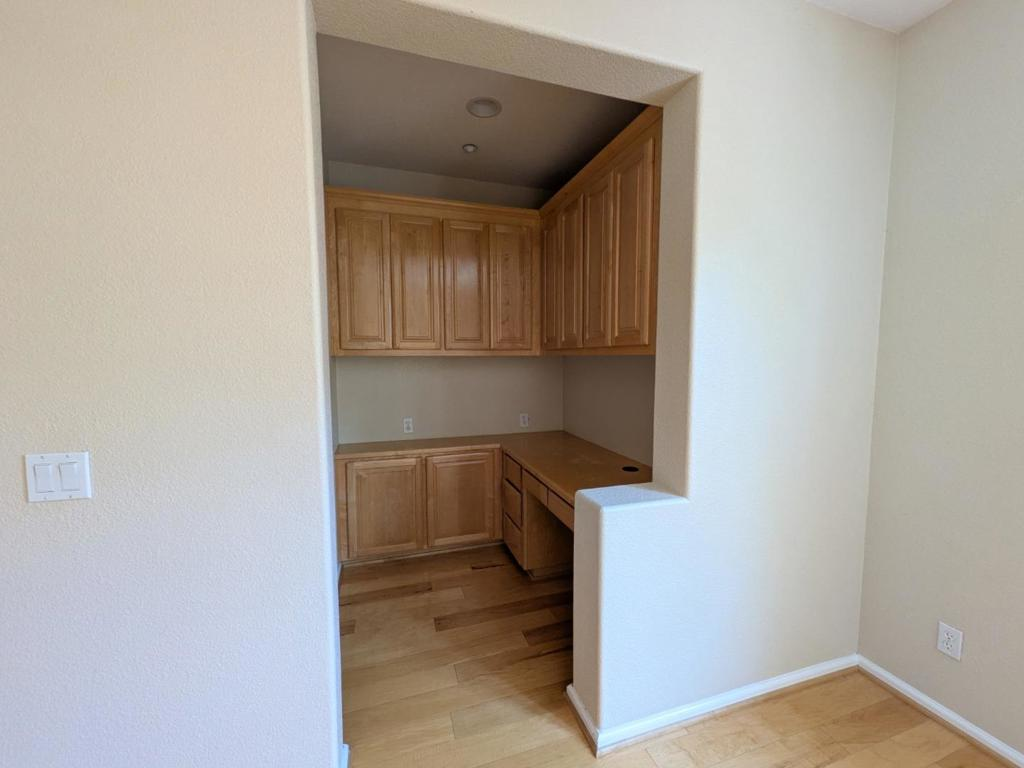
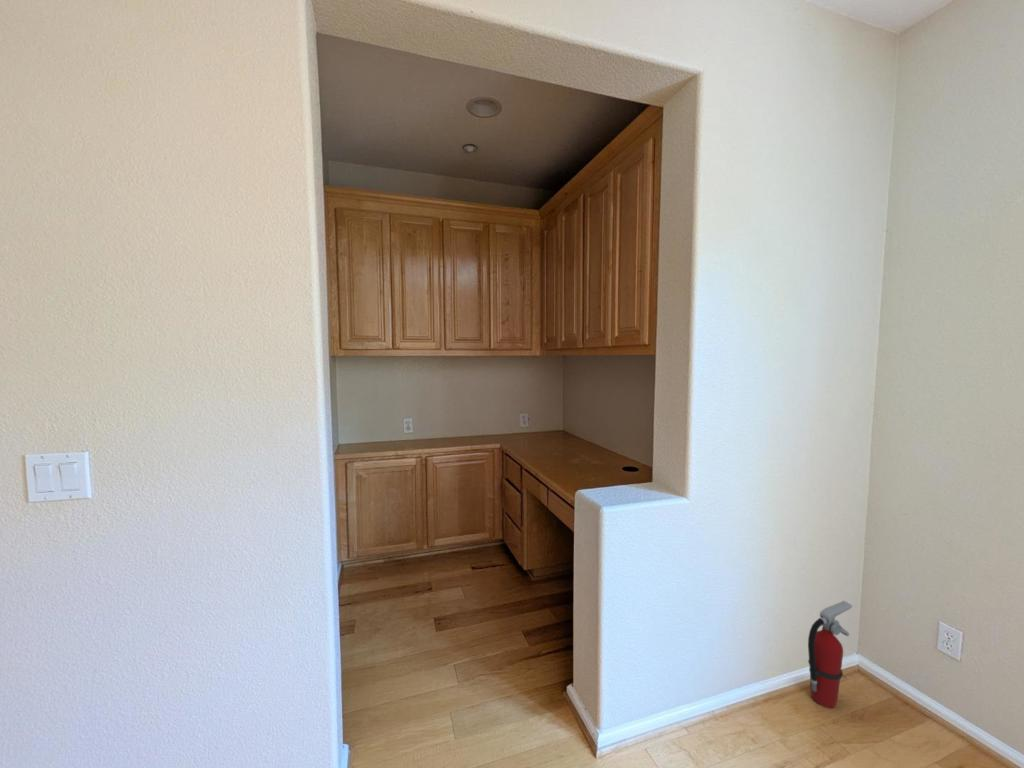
+ fire extinguisher (826, 653)
